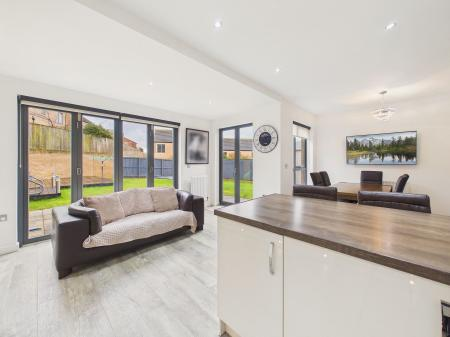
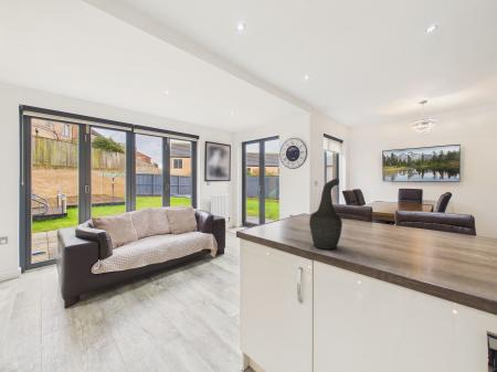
+ decorative vase (325, 212)
